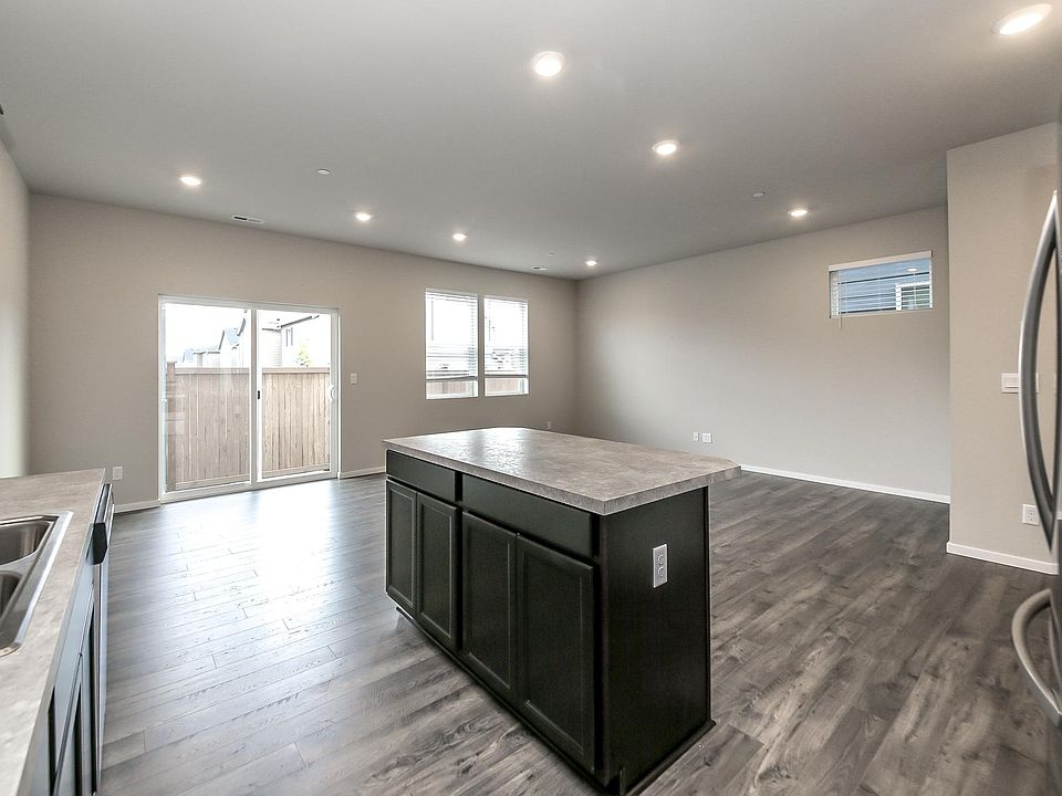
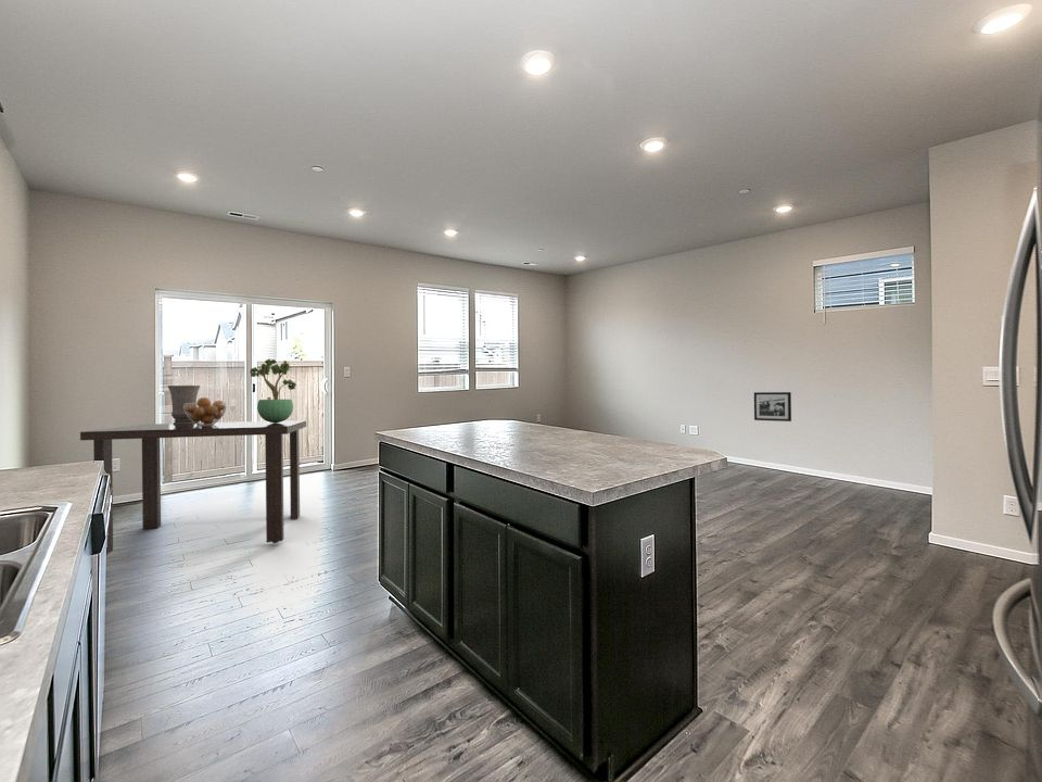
+ picture frame (772, 406)
+ dining table (209, 436)
+ vase (183, 404)
+ fruit basket (205, 411)
+ potted plant (272, 390)
